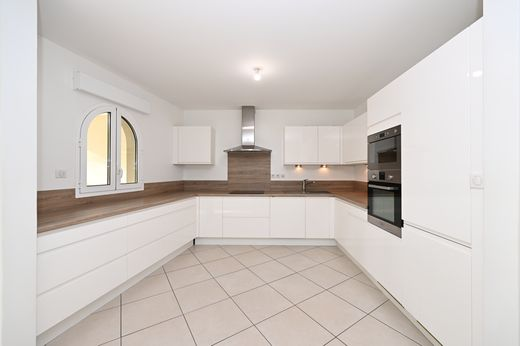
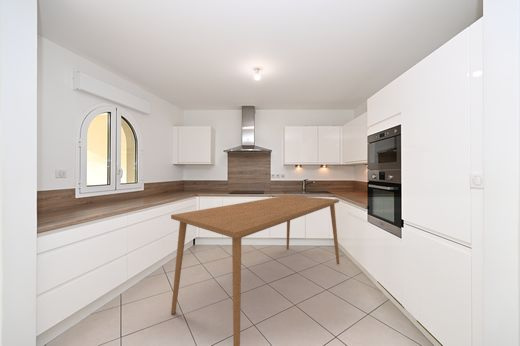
+ dining table (287, 244)
